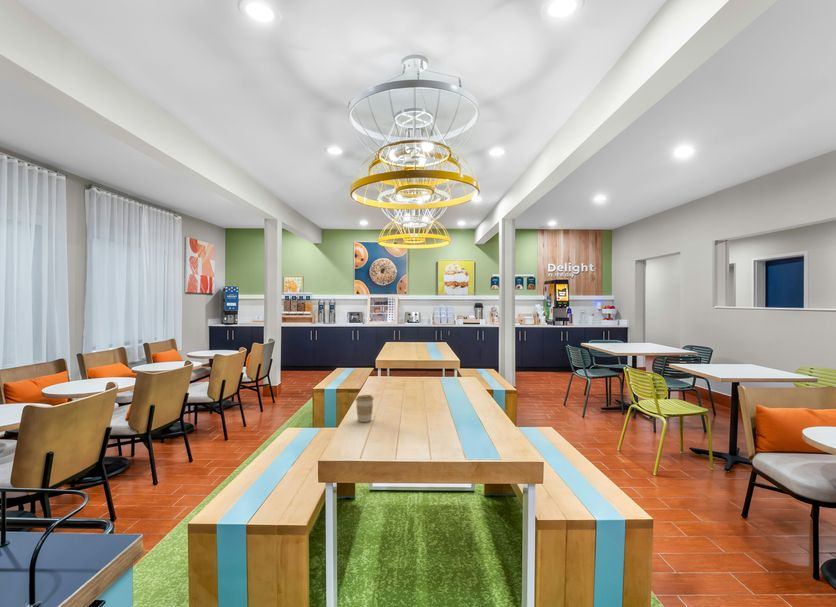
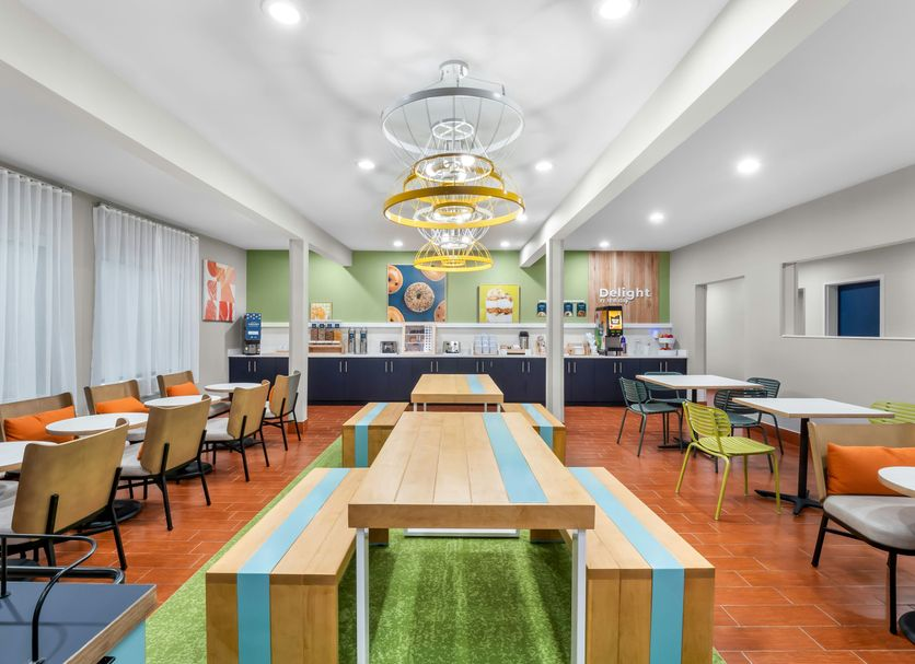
- coffee cup (364, 407)
